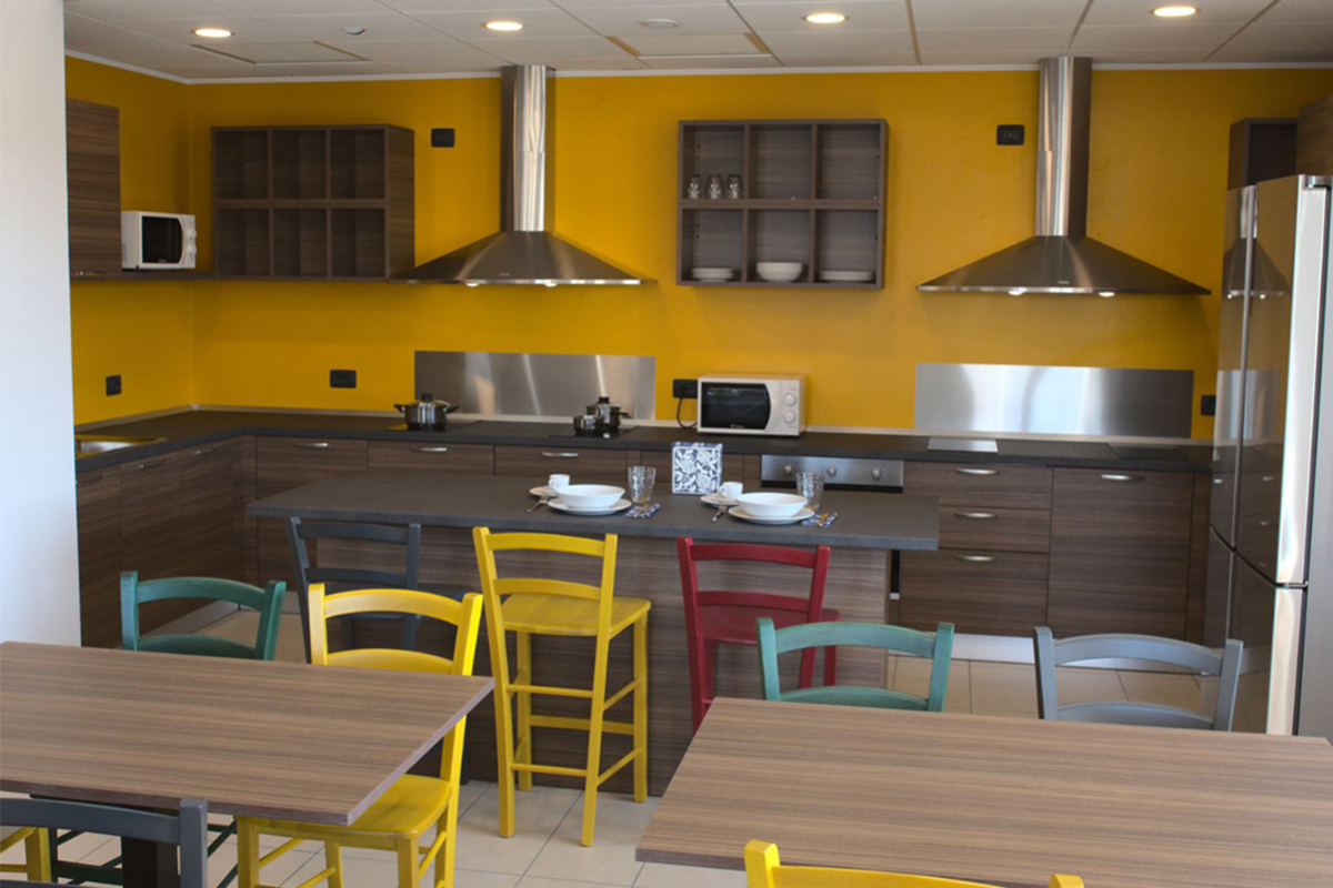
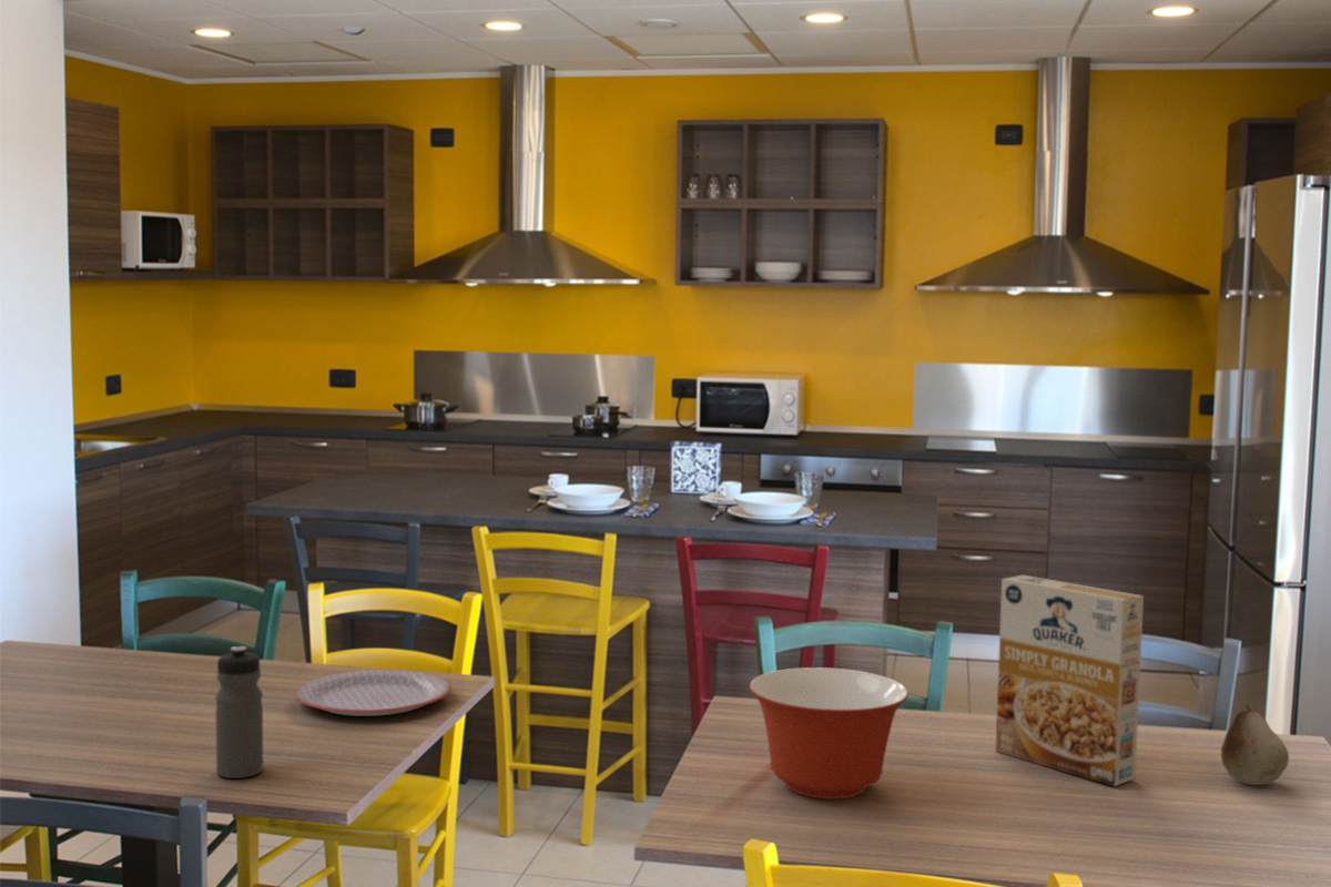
+ fruit (1256, 745)
+ water bottle (238, 710)
+ cereal box (1066, 675)
+ mixing bowl (826, 736)
+ plate (374, 694)
